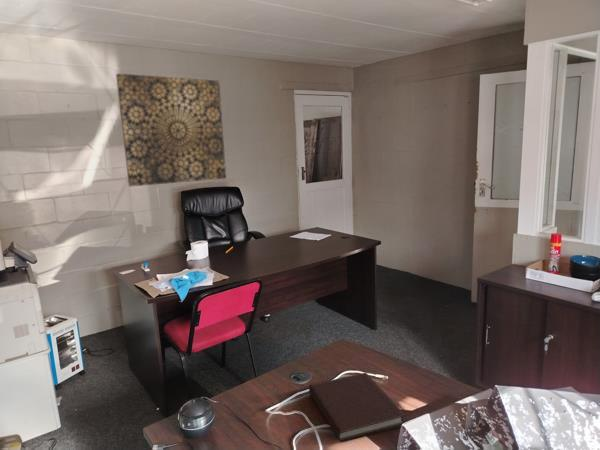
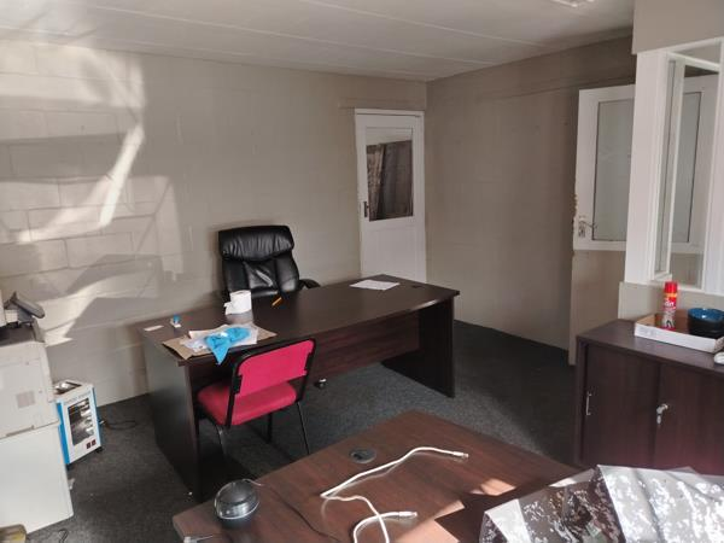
- wall art (176, 131)
- notebook (354, 403)
